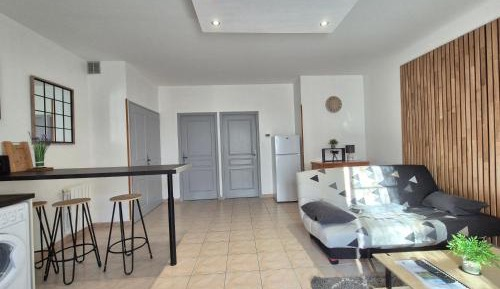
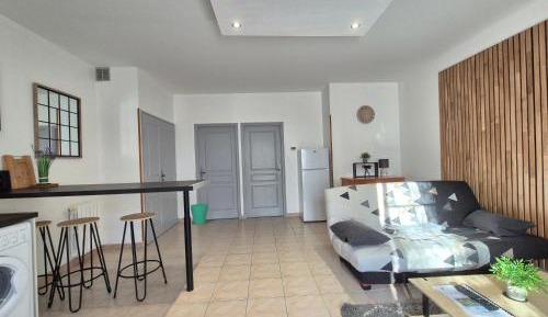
+ waste bin (199, 214)
